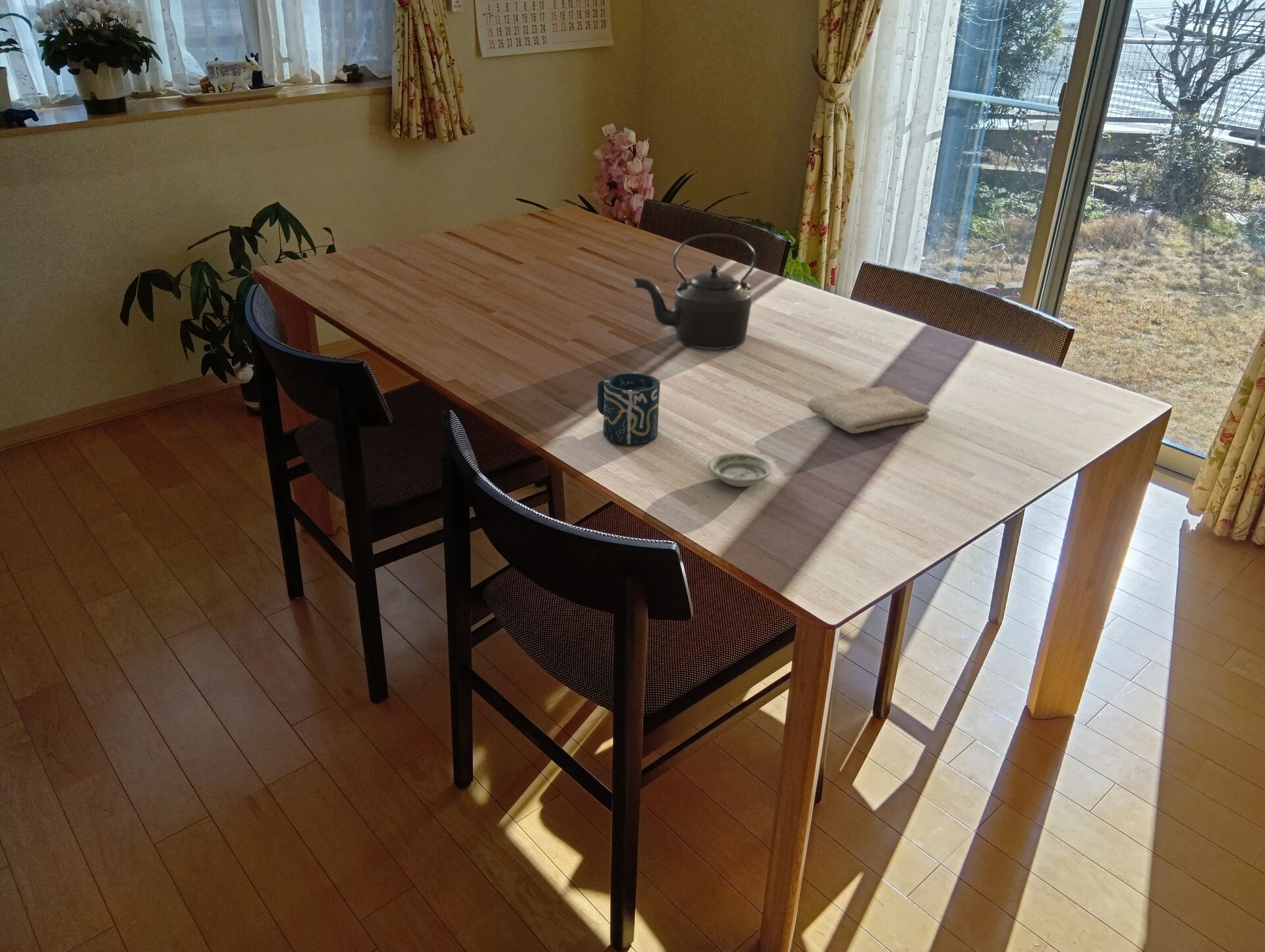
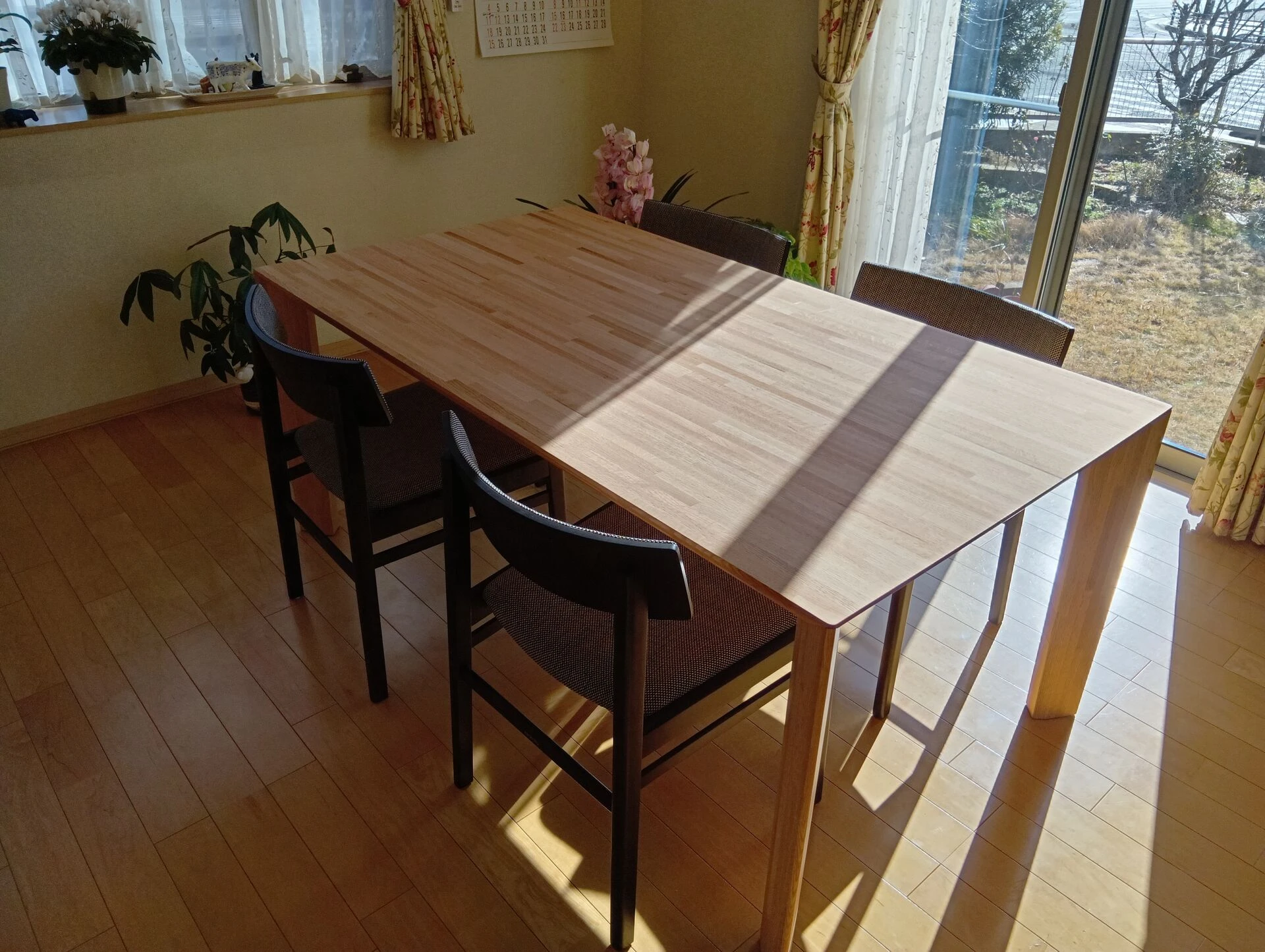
- kettle (694, 287)
- washcloth (870, 408)
- cup (625, 405)
- saucer (739, 472)
